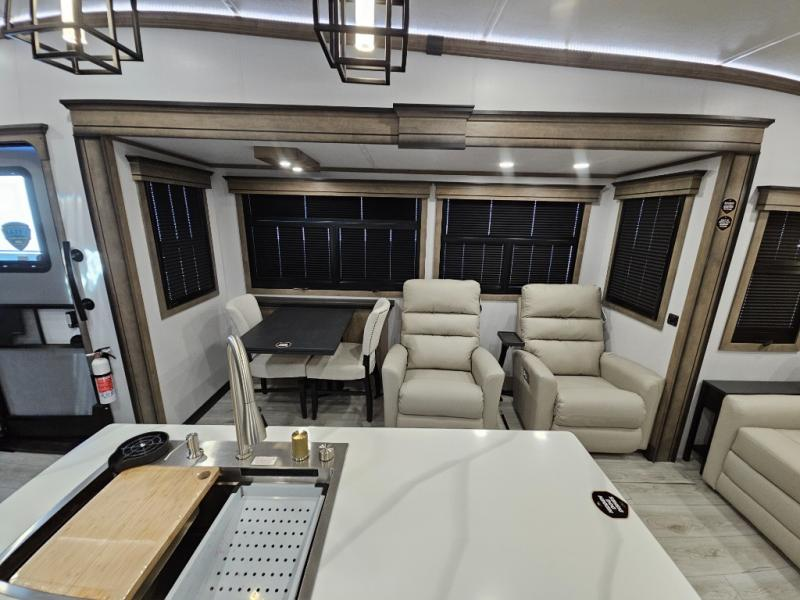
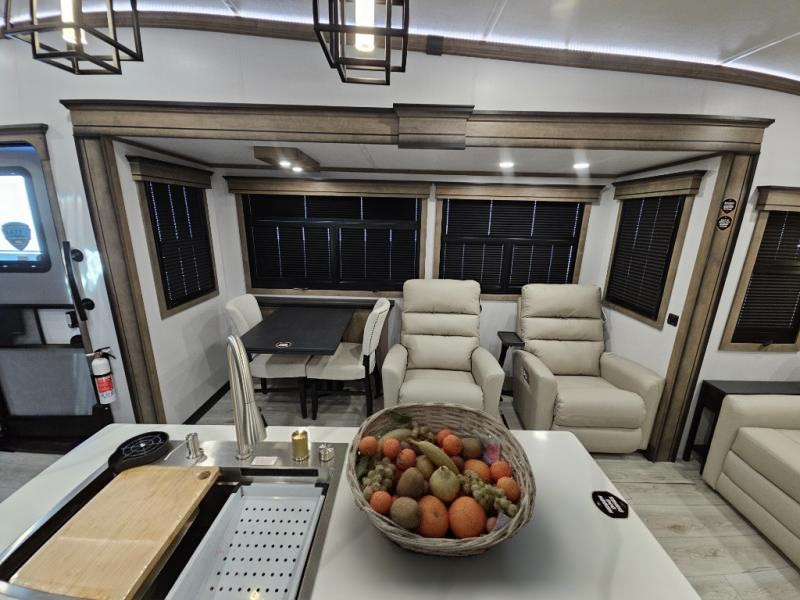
+ fruit basket (437, 471)
